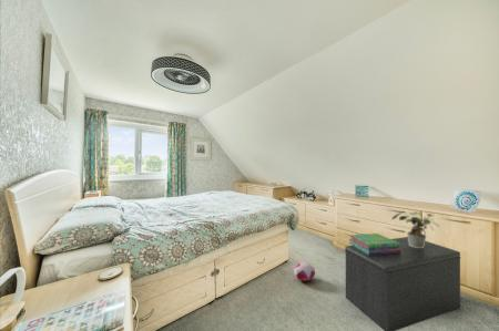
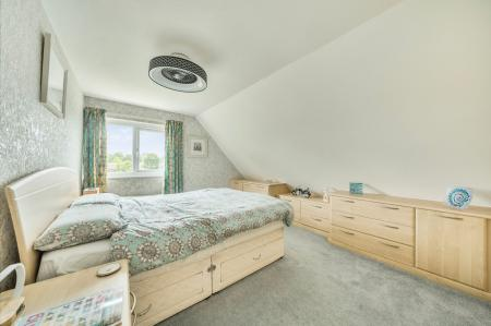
- stack of books (373, 242)
- bench (400, 275)
- plush toy (304, 271)
- potted plant (419, 228)
